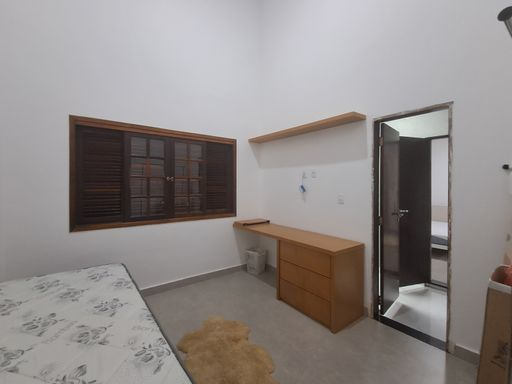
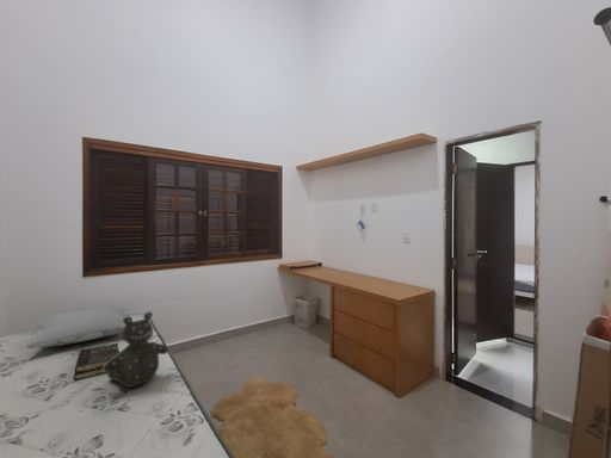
+ book (98, 359)
+ pillow (85, 324)
+ teddy bear (134, 346)
